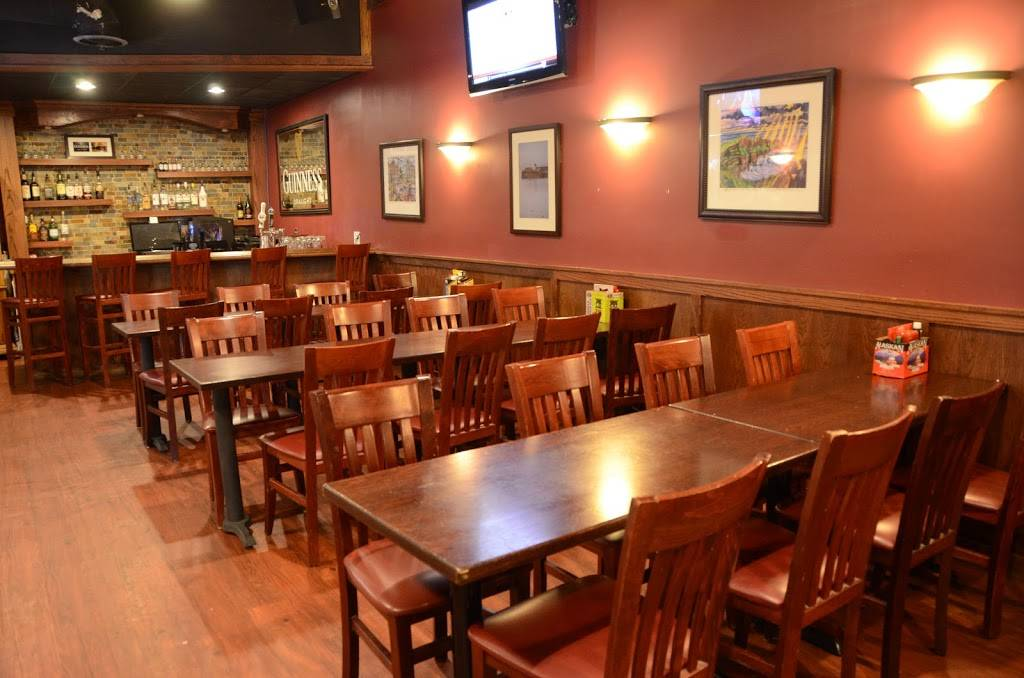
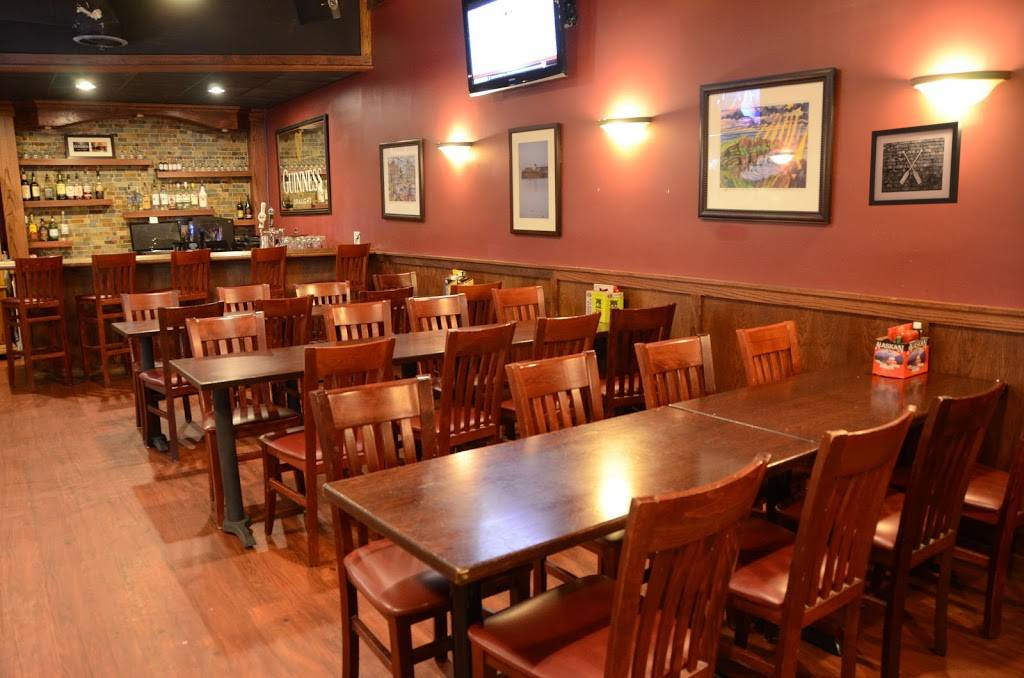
+ wall art (913, 165)
